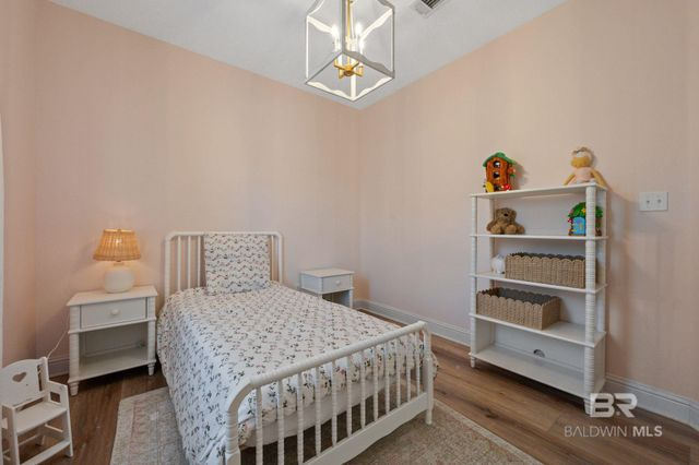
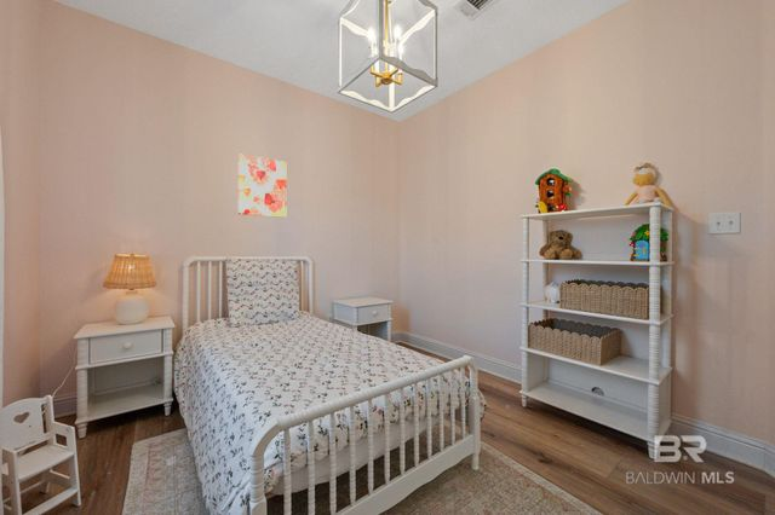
+ wall art (263, 186)
